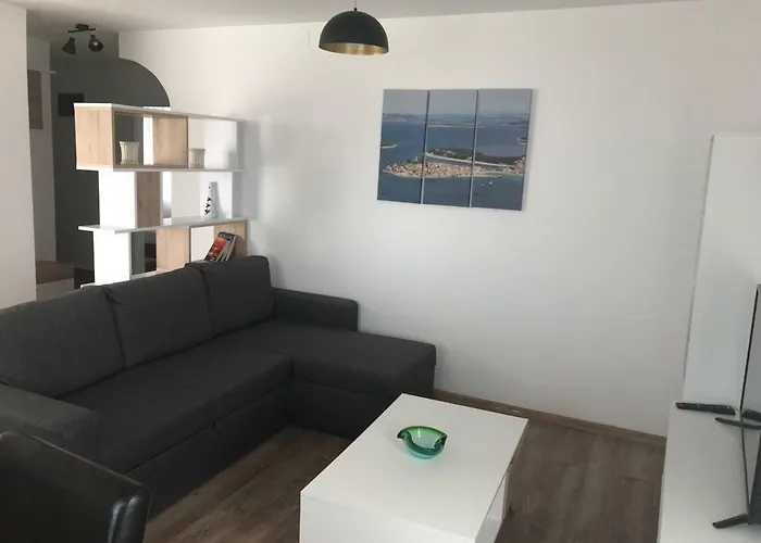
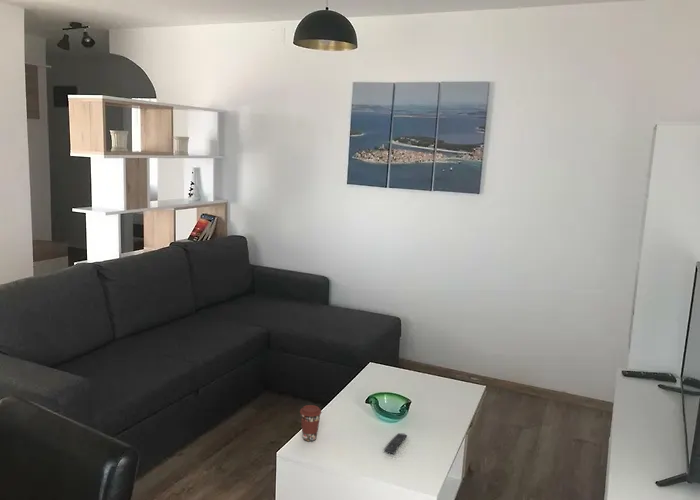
+ remote control (396, 441)
+ coffee cup (310, 423)
